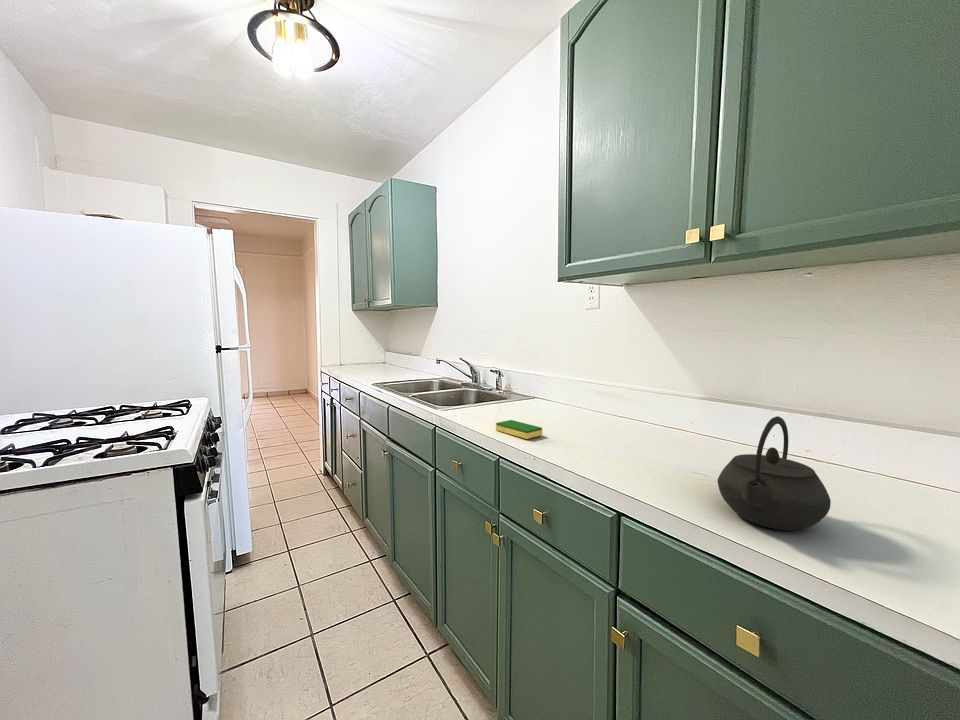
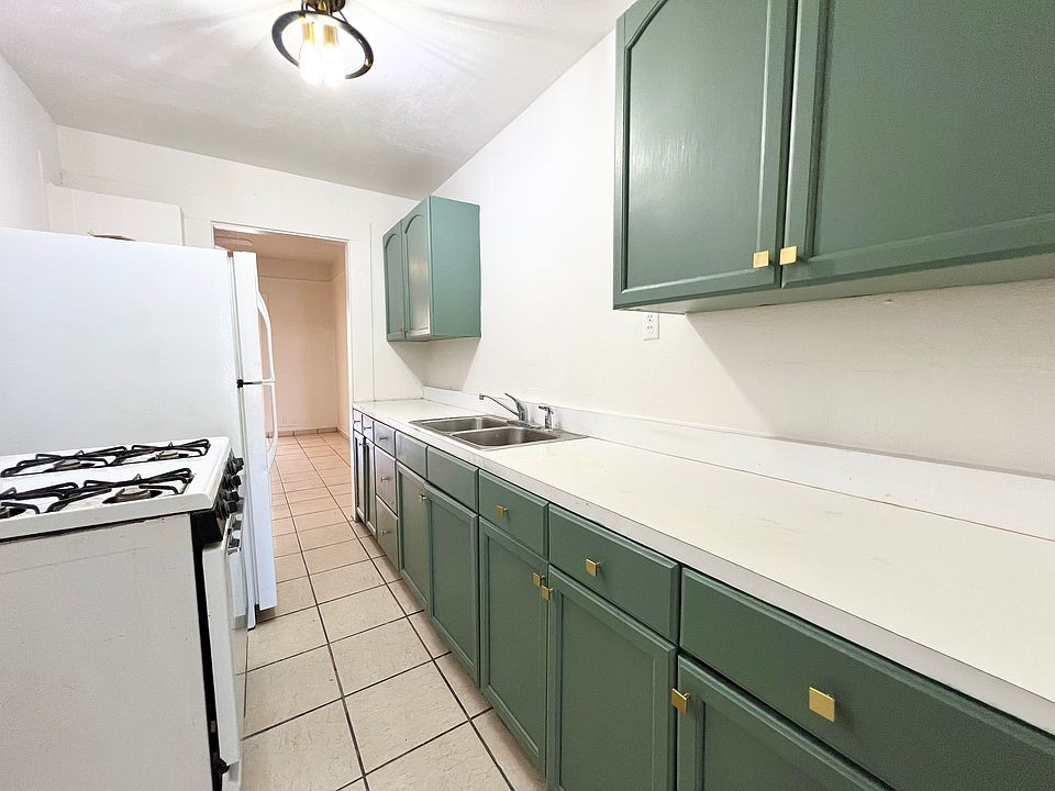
- dish sponge (518, 428)
- kettle (769, 469)
